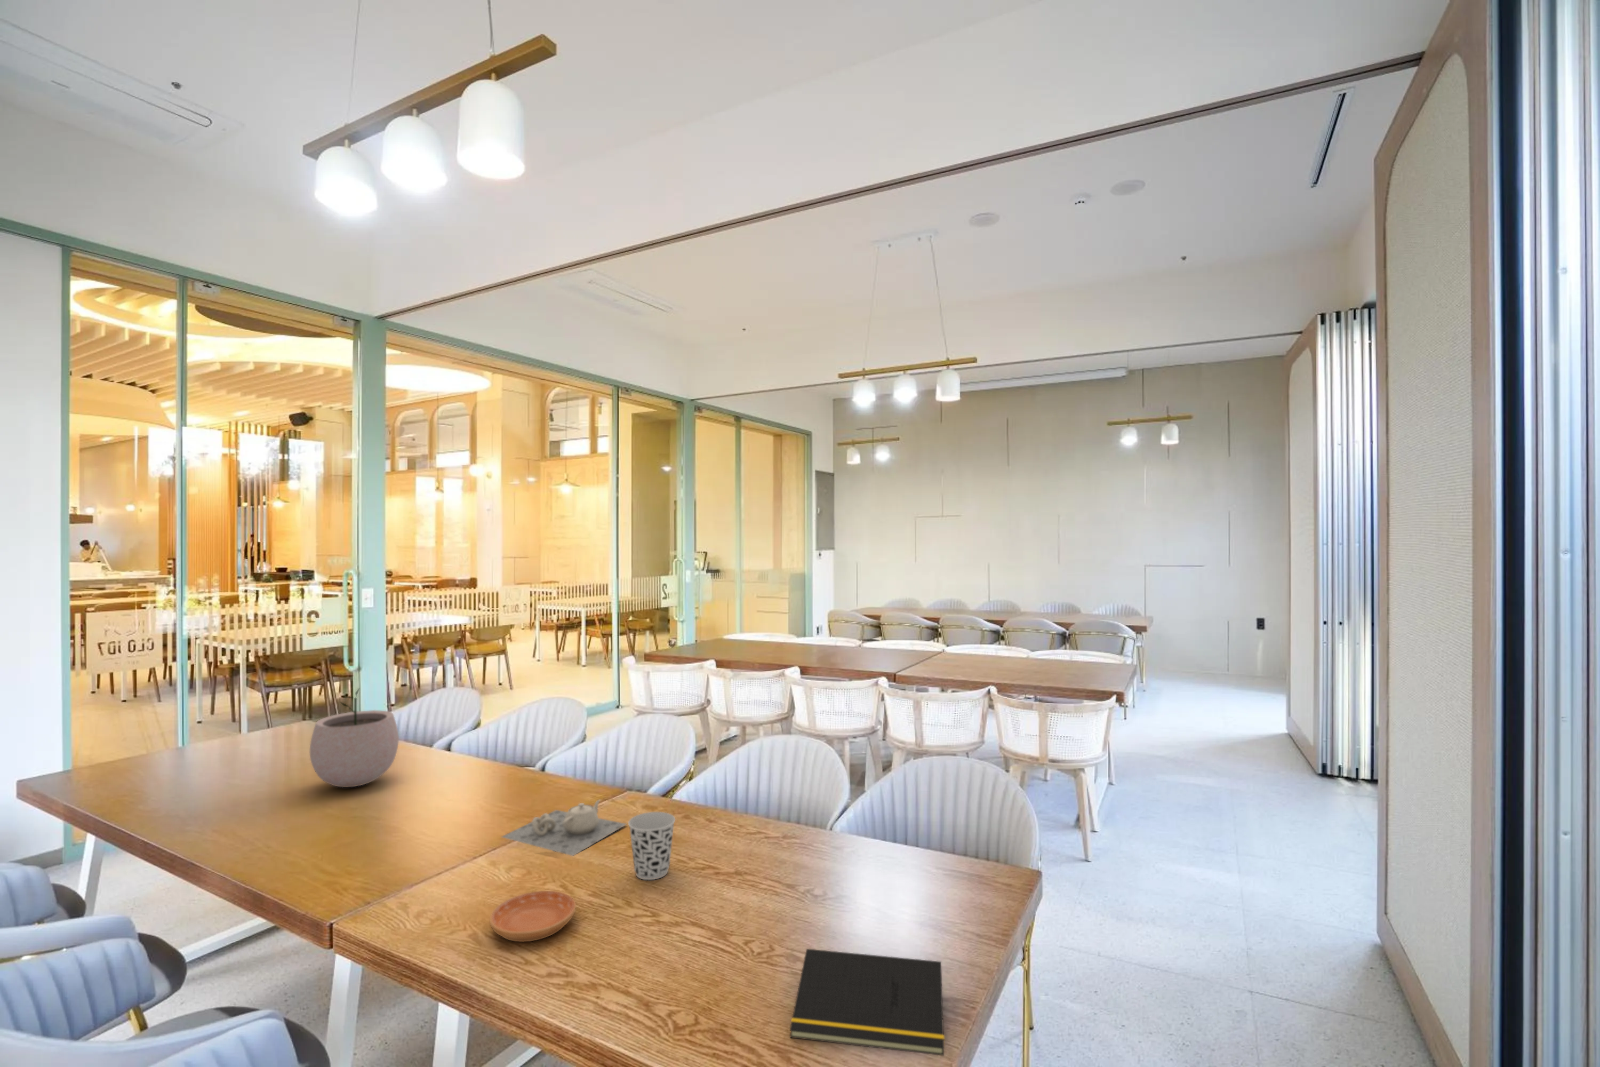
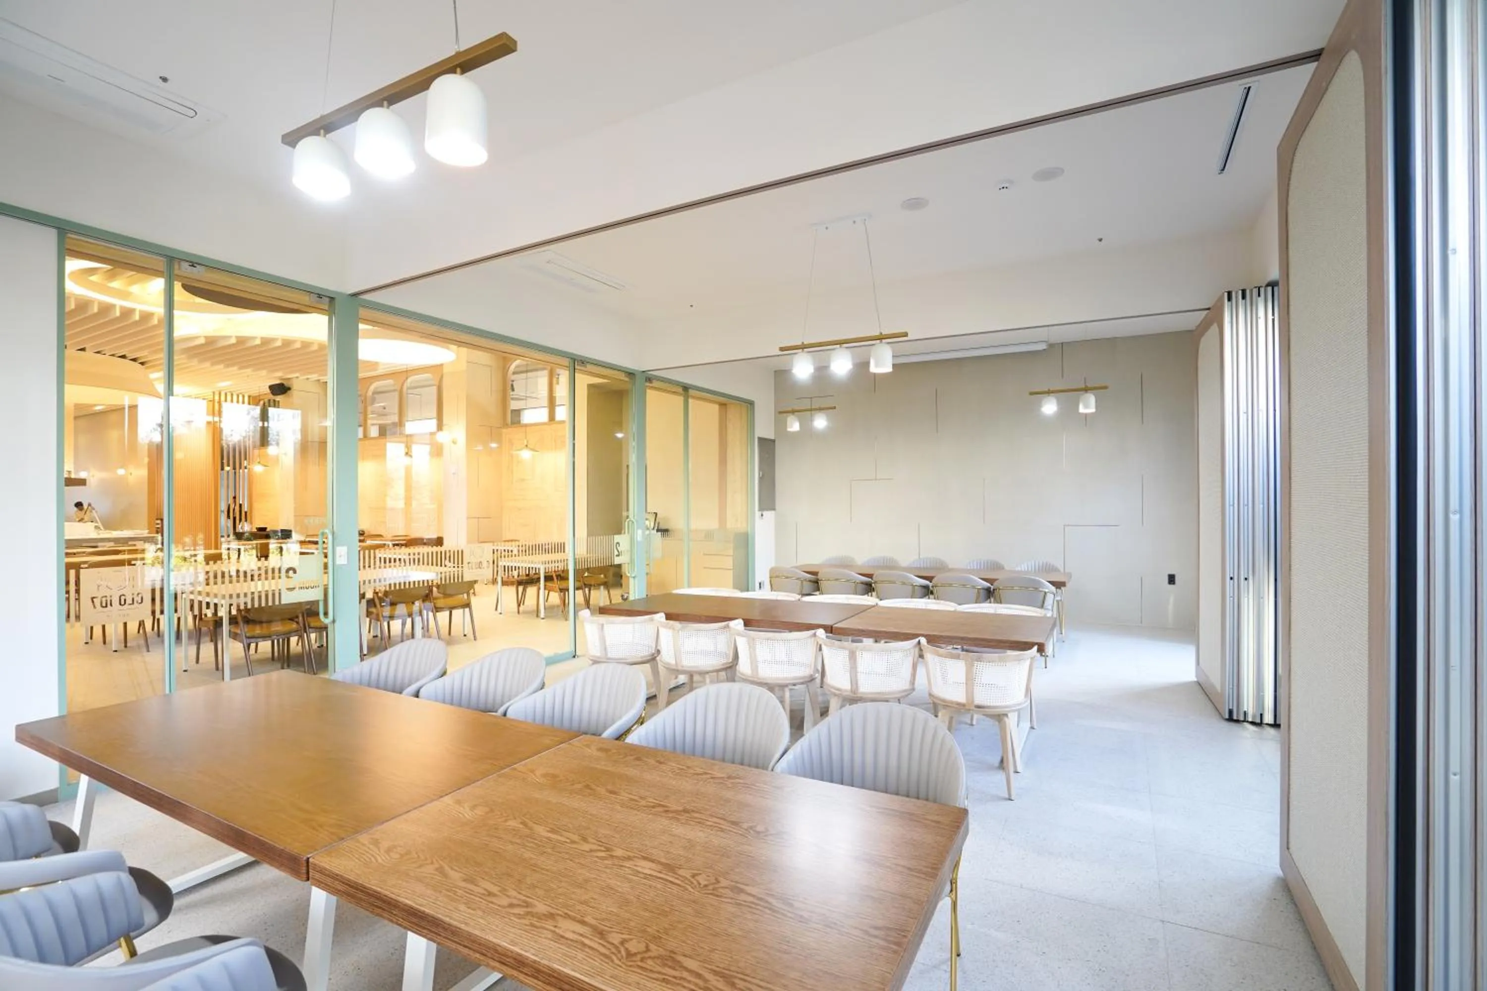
- saucer (533, 917)
- plant pot (355, 736)
- cup (651, 847)
- notepad (869, 997)
- teapot (560, 819)
